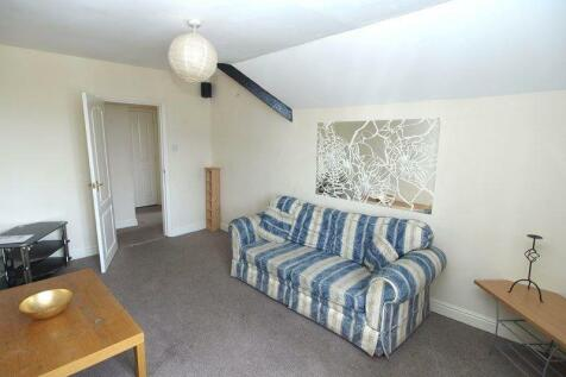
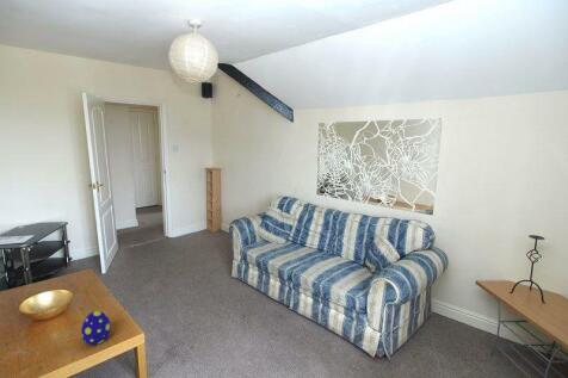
+ decorative egg (95, 326)
